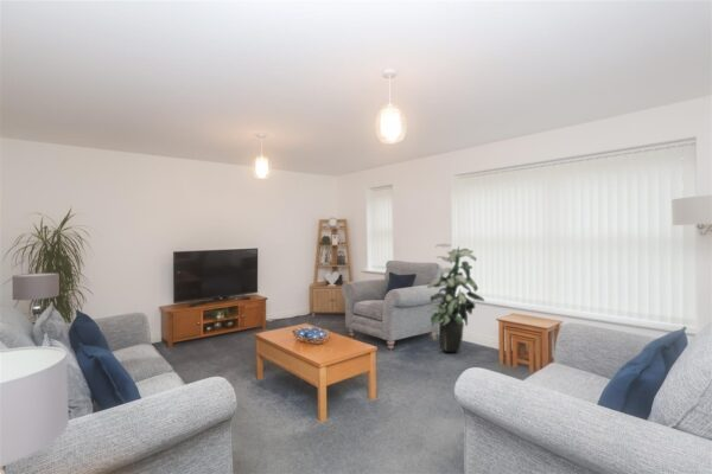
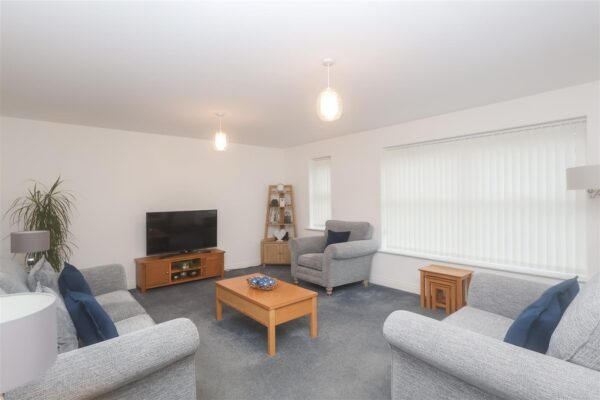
- indoor plant (451, 296)
